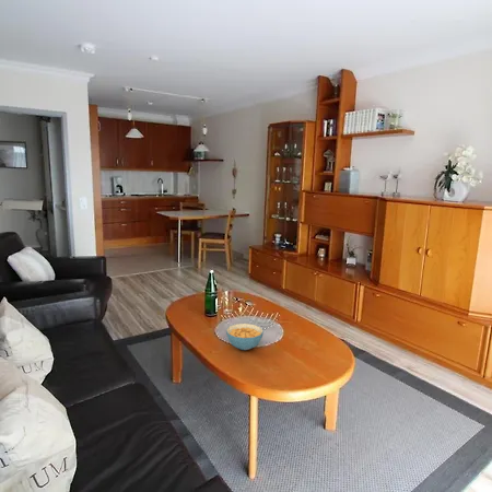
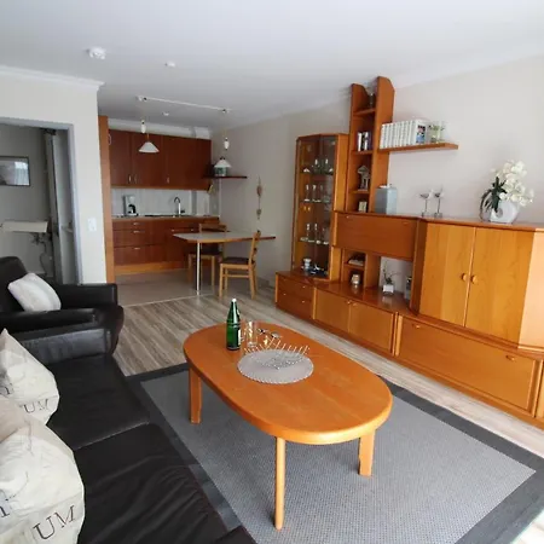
- cereal bowl (244, 339)
